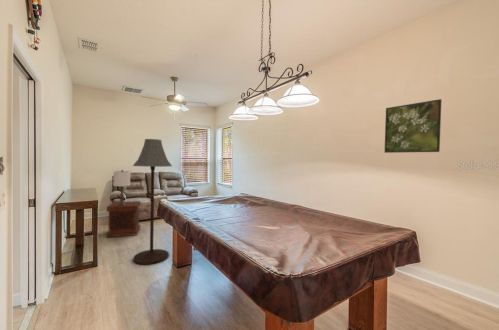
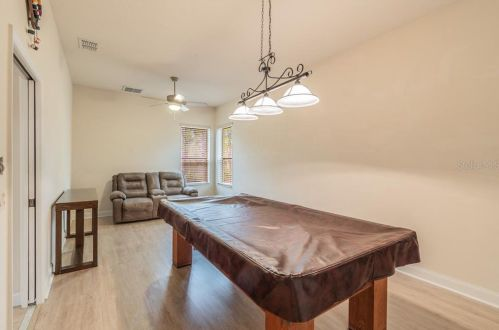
- lamp (121, 187)
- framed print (410, 128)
- side table (124, 218)
- floor lamp (152, 198)
